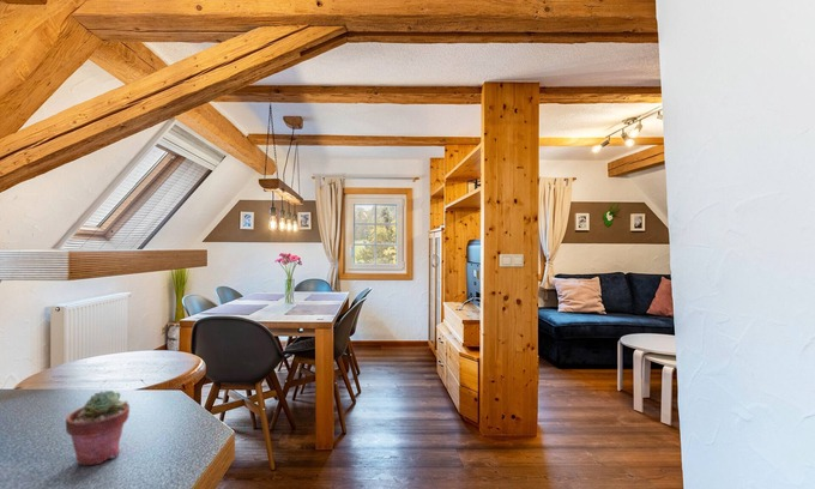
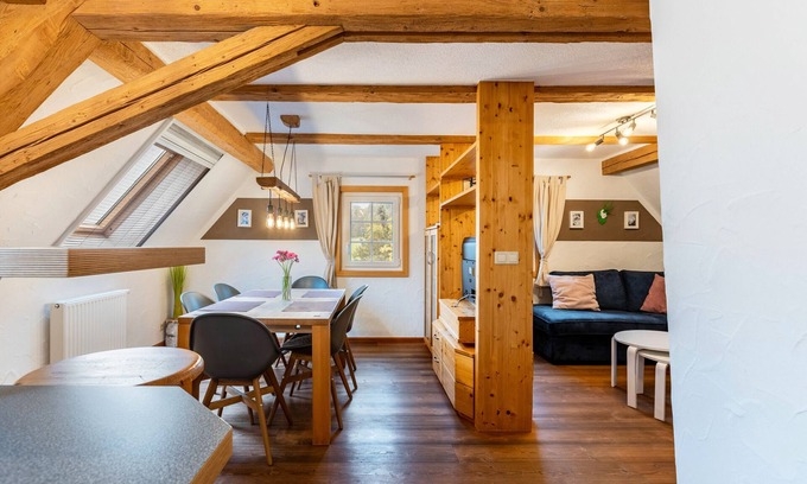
- potted succulent (98, 423)
